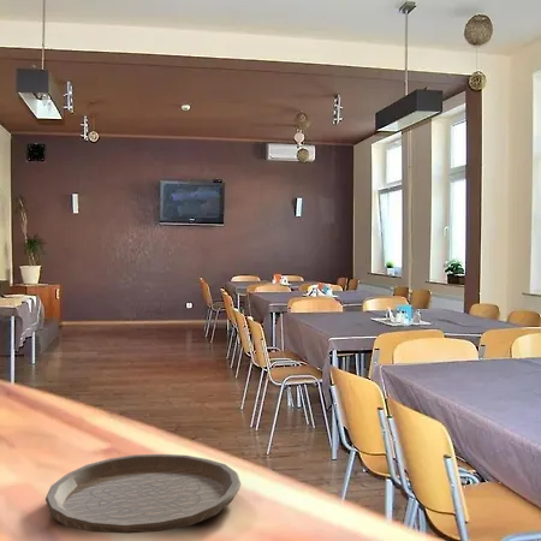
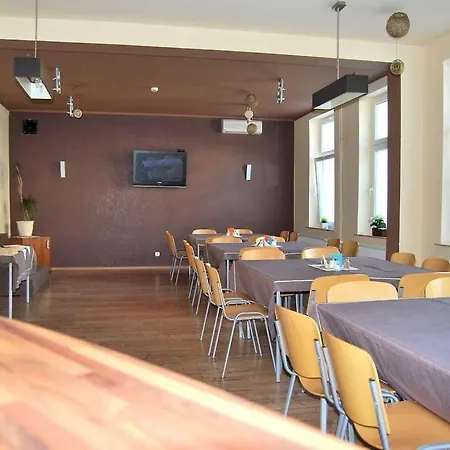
- plate (145, 491)
